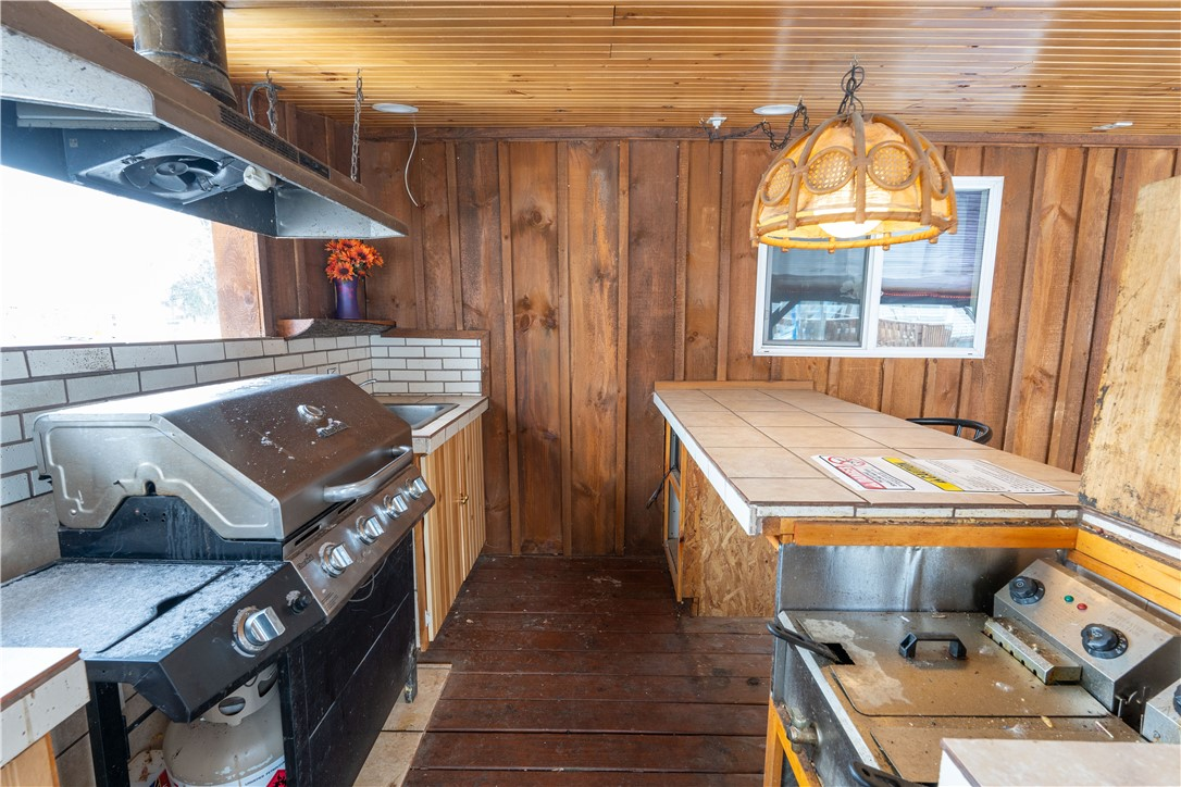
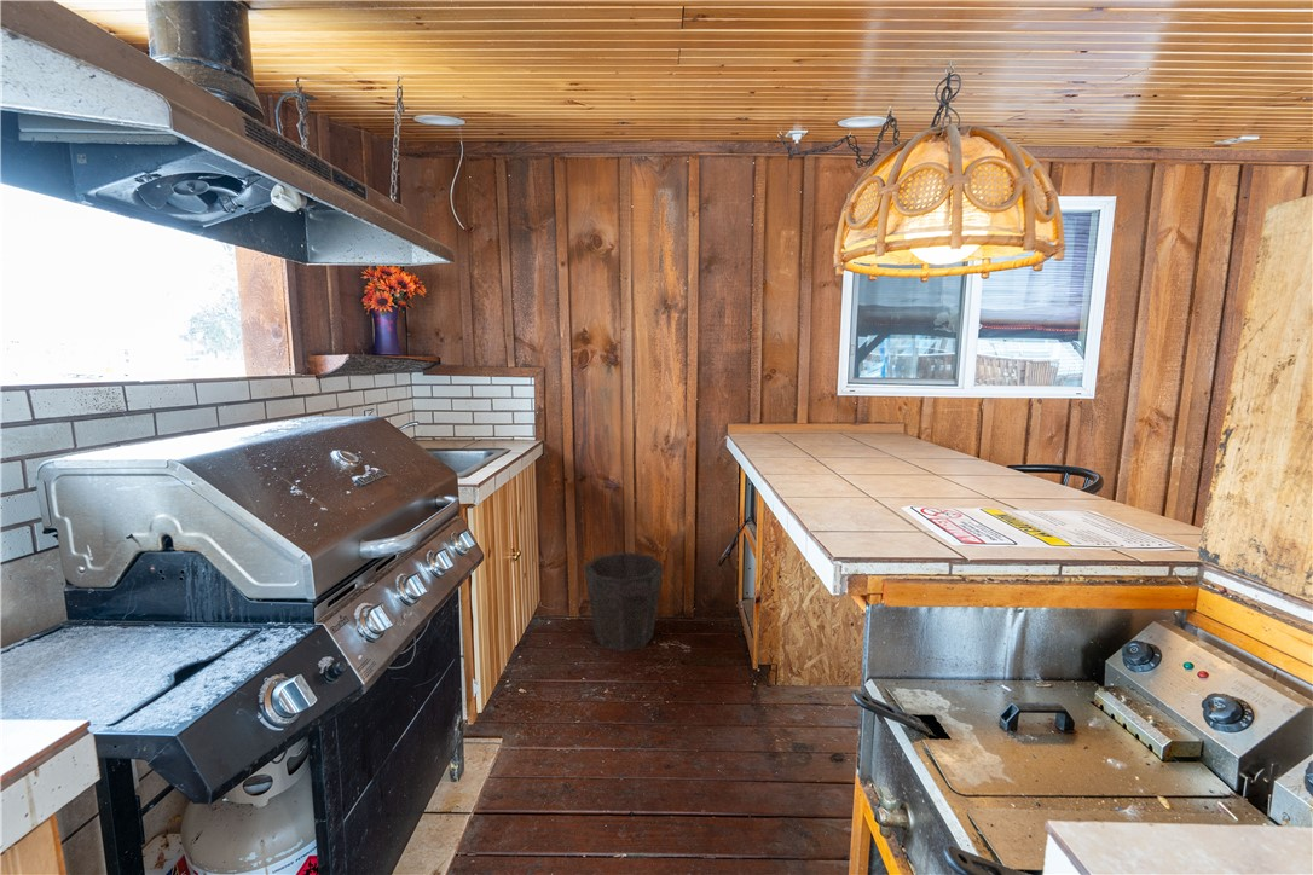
+ waste bin (623, 601)
